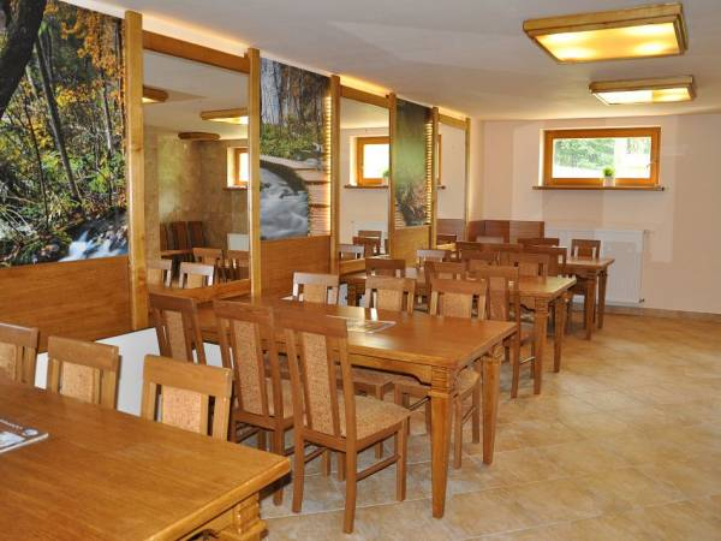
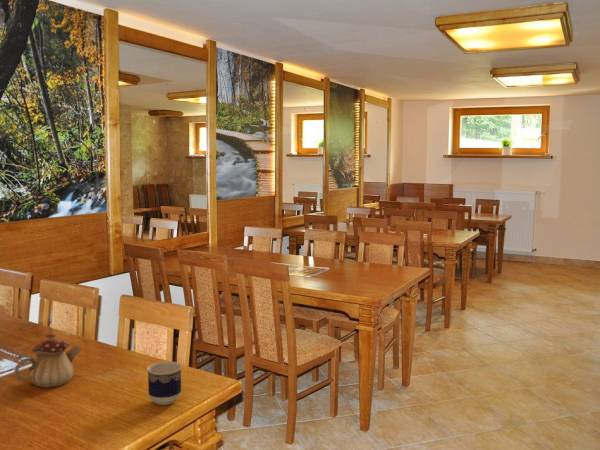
+ cup (162, 382)
+ teapot (48, 358)
